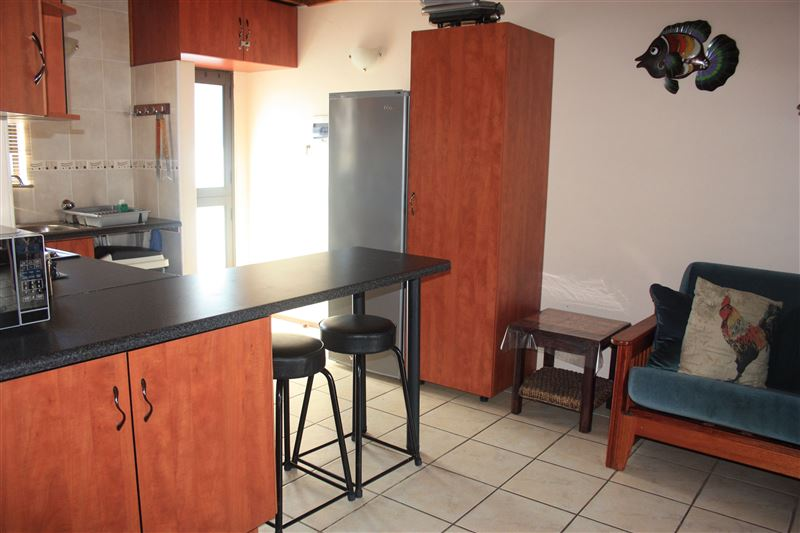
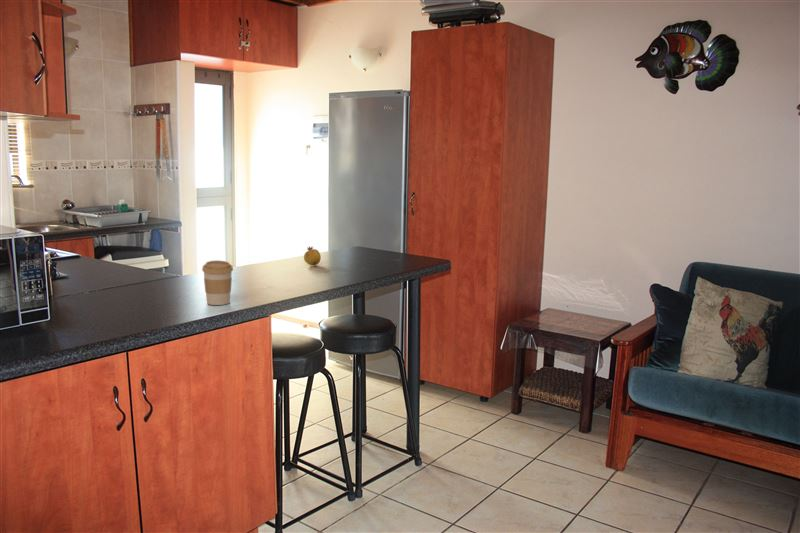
+ coffee cup (218, 282)
+ fruit (312, 255)
